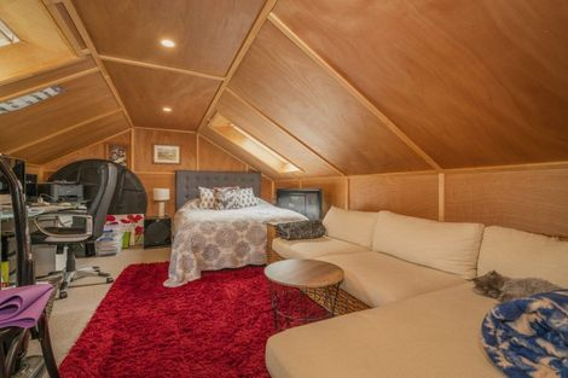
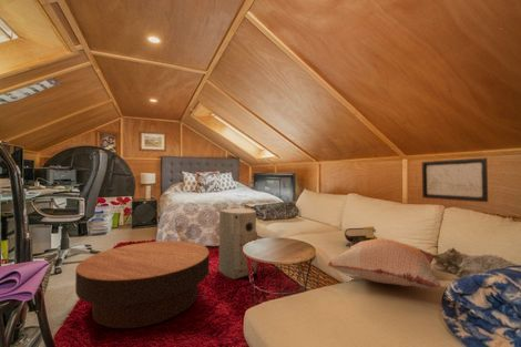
+ decorative pillow (382, 258)
+ air purifier (238, 241)
+ wall art (451, 180)
+ coffee table (149, 277)
+ book (360, 235)
